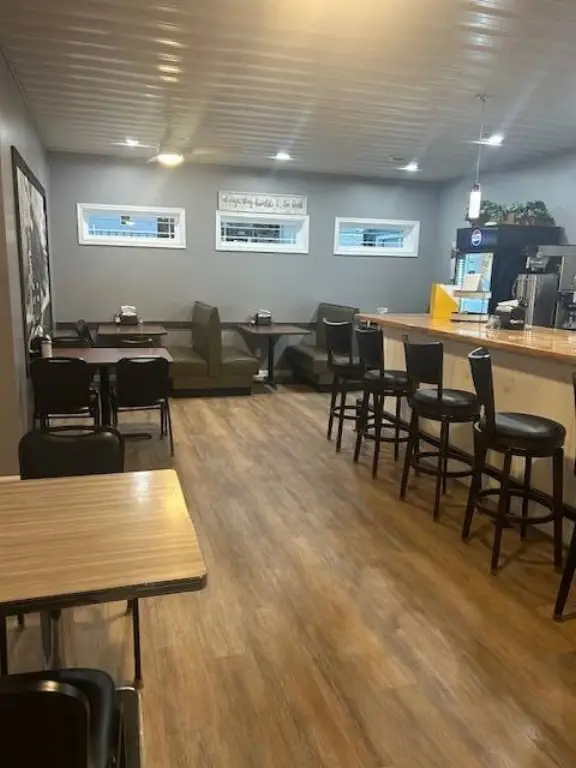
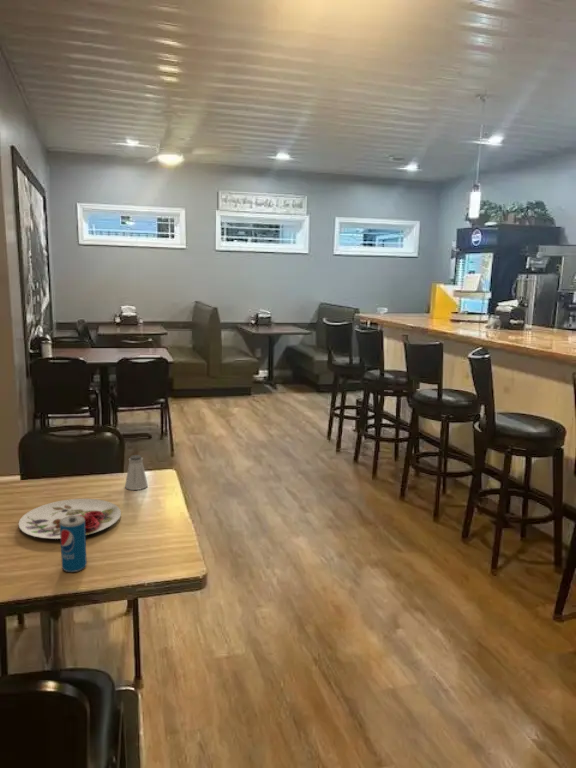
+ beverage can (73, 543)
+ plate (71, 515)
+ saltshaker (136, 471)
